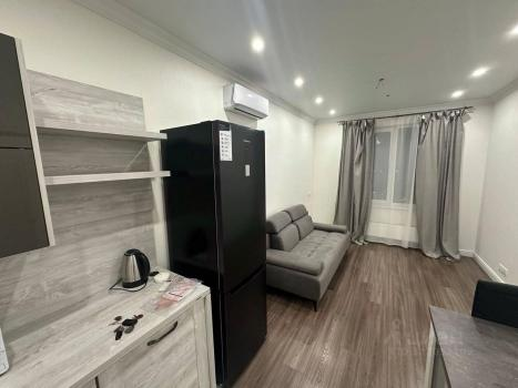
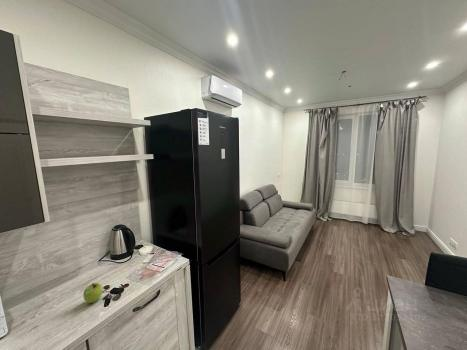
+ fruit (92, 292)
